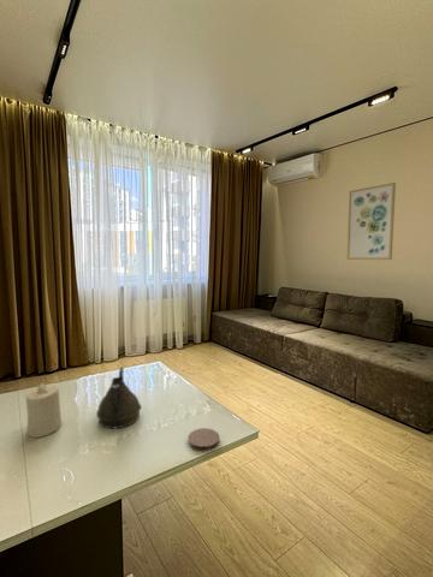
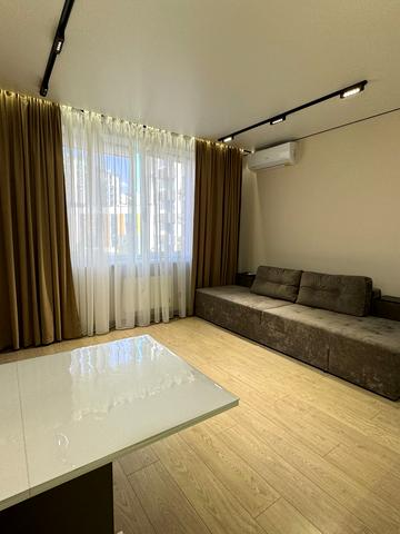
- teapot (119, 394)
- candle (43, 405)
- wall art (369, 224)
- coaster (203, 439)
